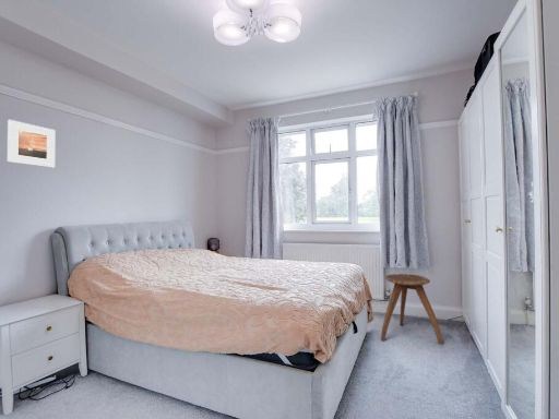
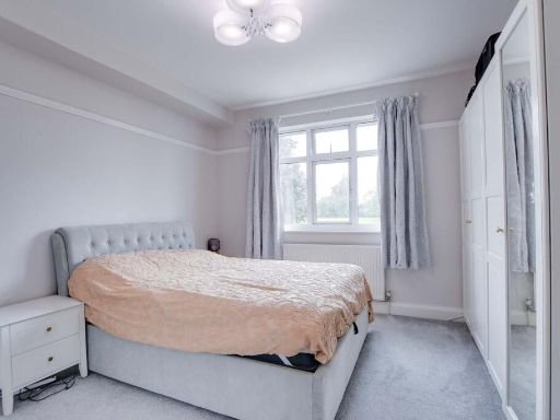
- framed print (32, 144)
- stool (401, 306)
